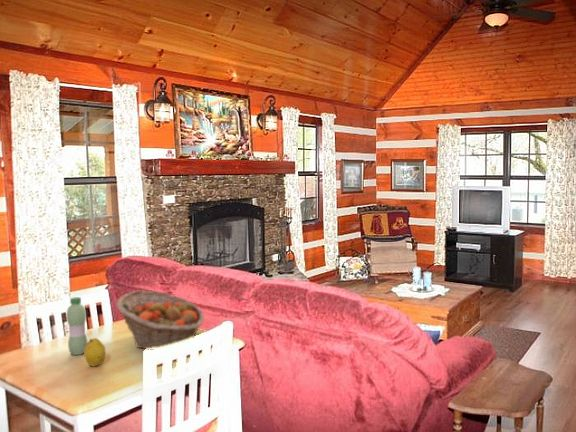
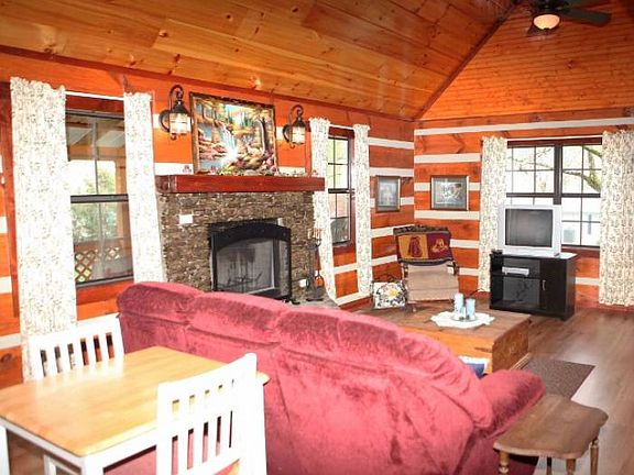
- fruit (94, 351)
- fruit basket (161, 316)
- water bottle (77, 325)
